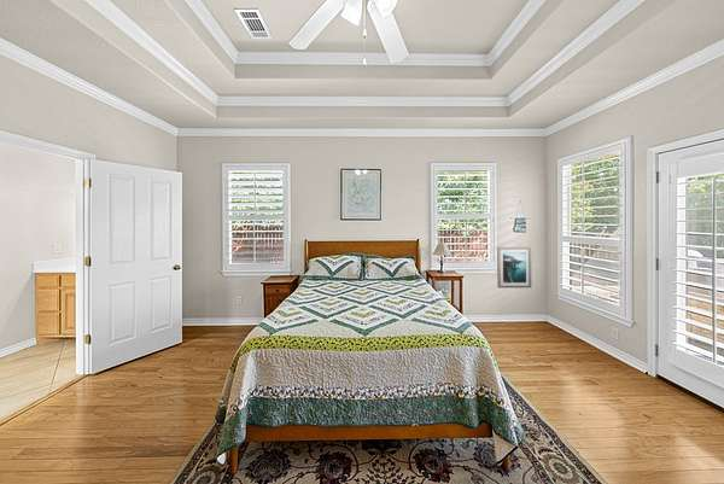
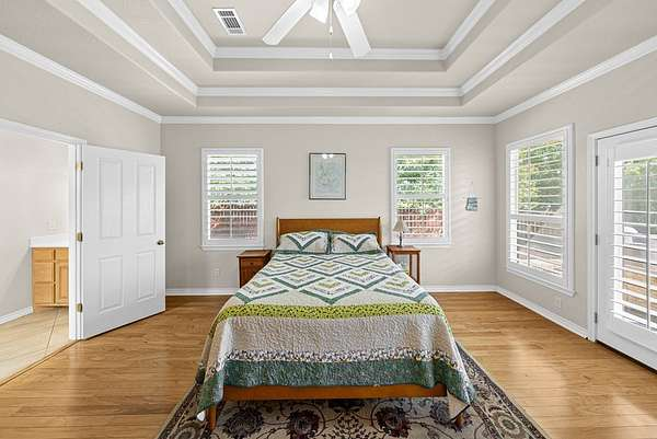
- wall art (514, 267)
